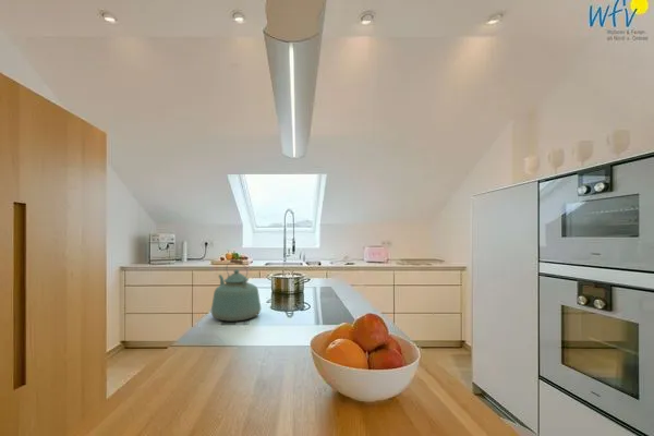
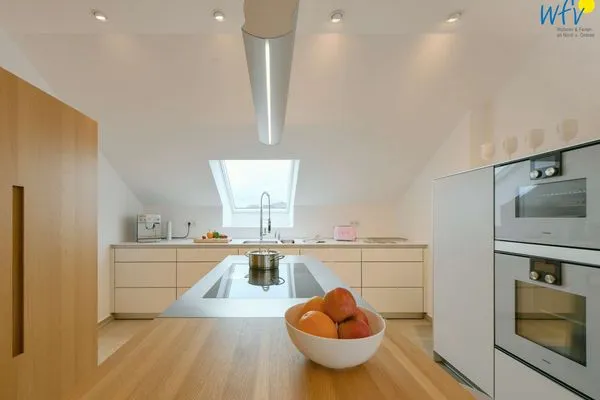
- kettle (233, 287)
